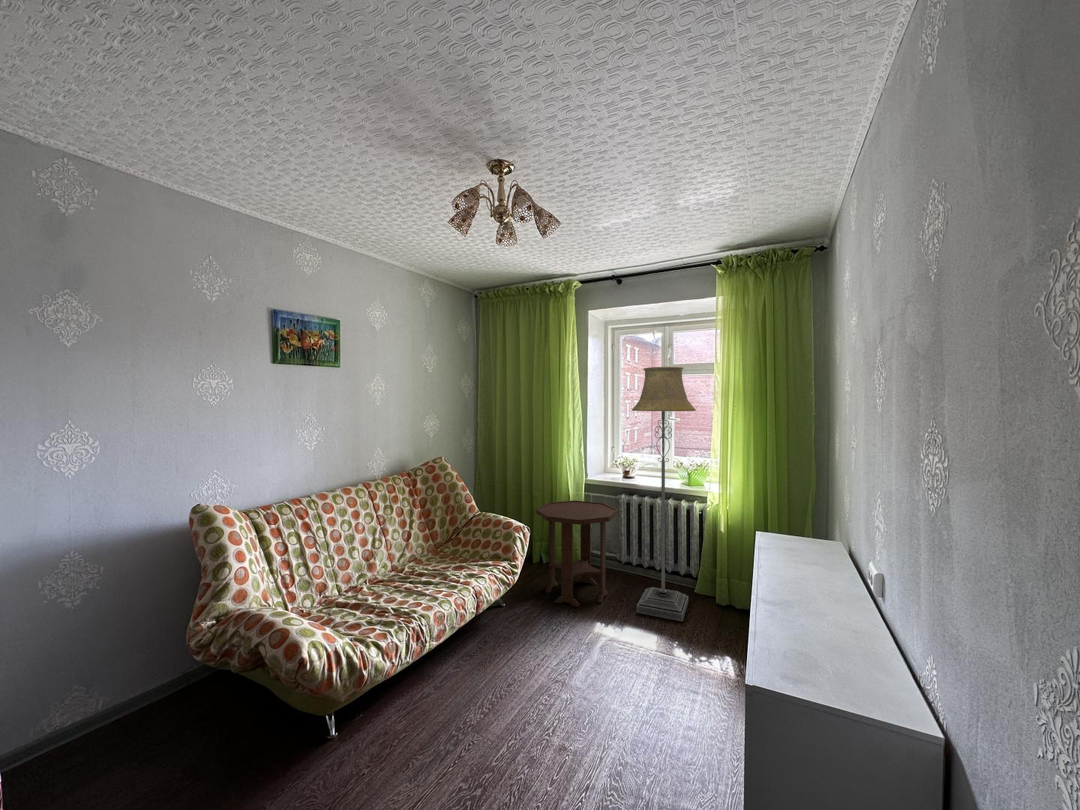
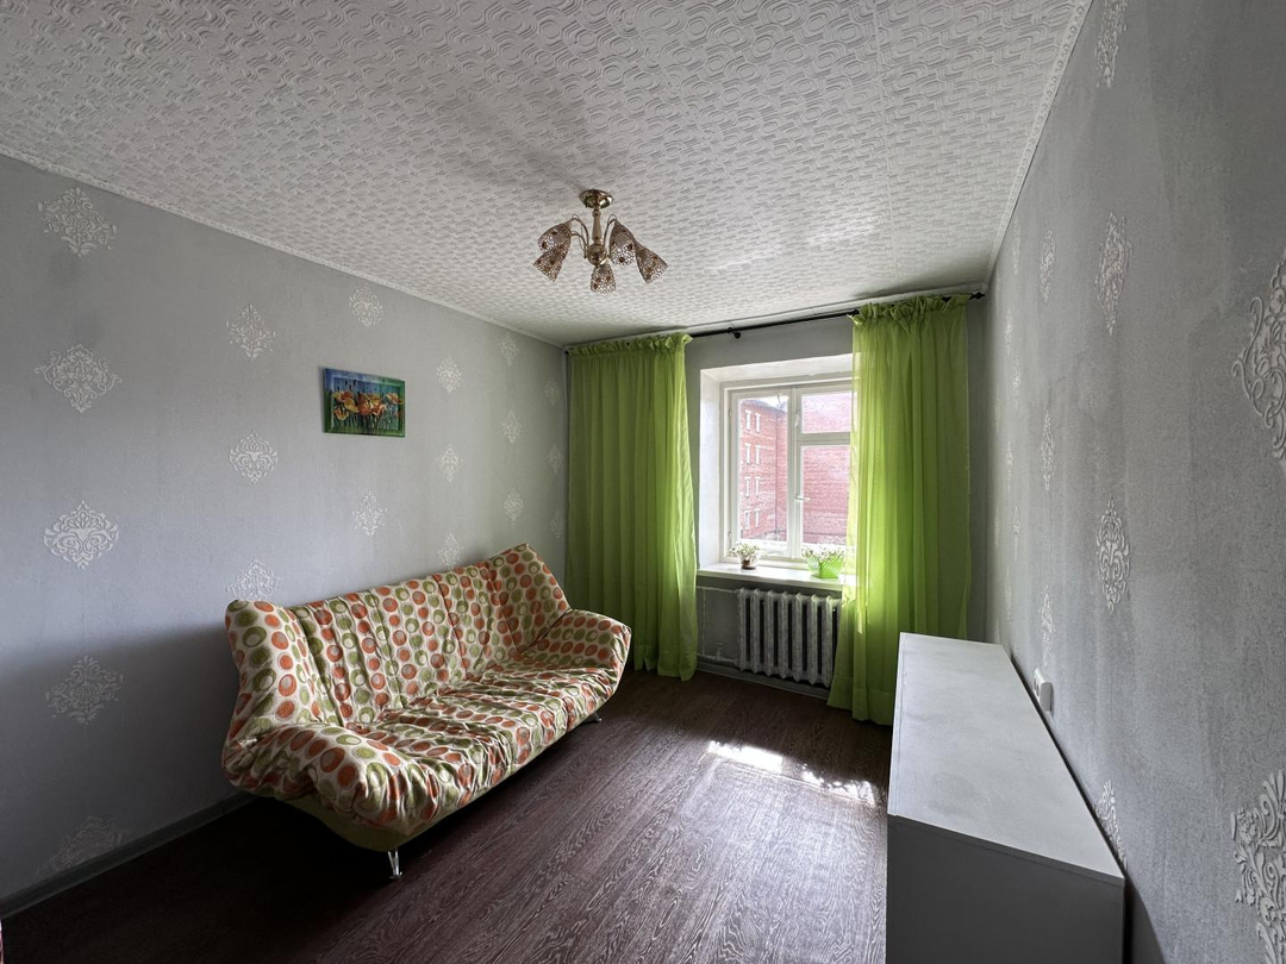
- floor lamp (663, 488)
- side table (572, 551)
